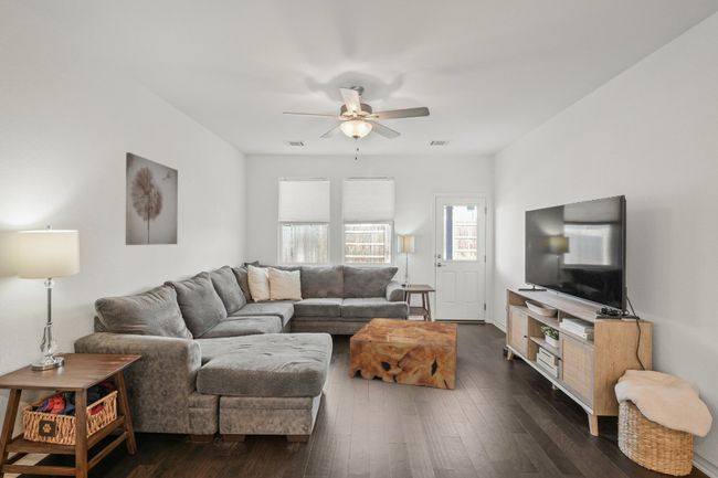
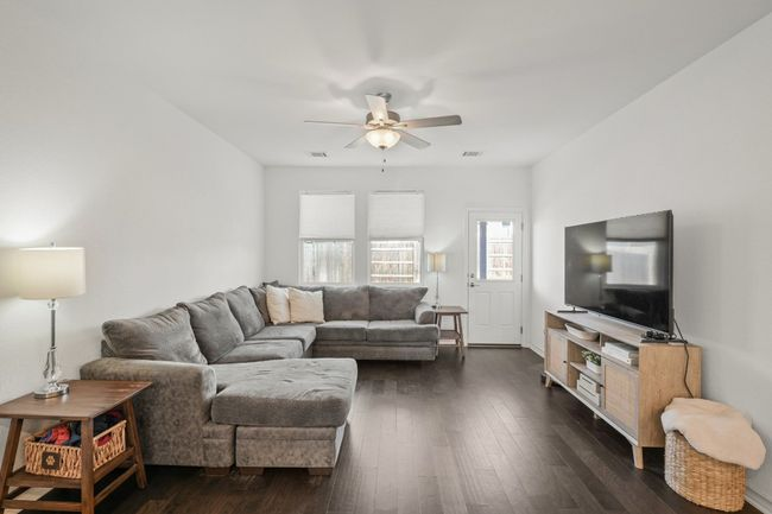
- wall art (154, 203)
- coffee table (408, 348)
